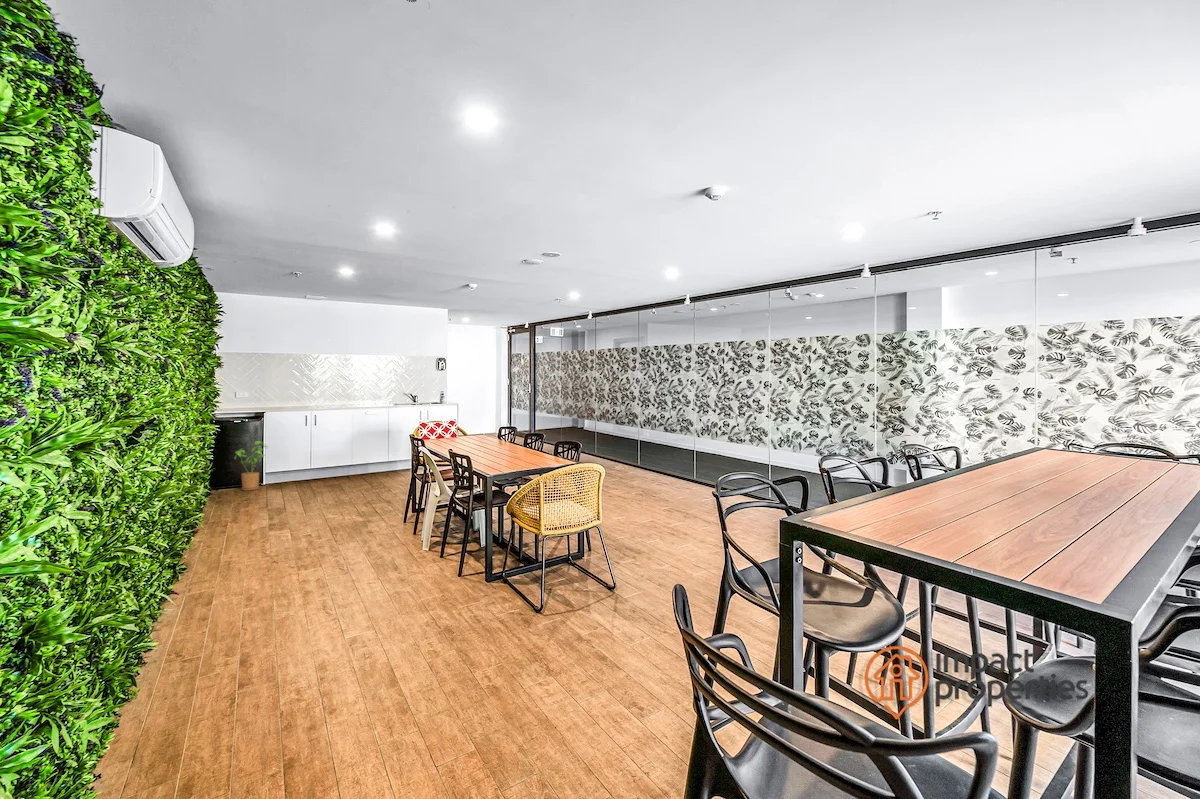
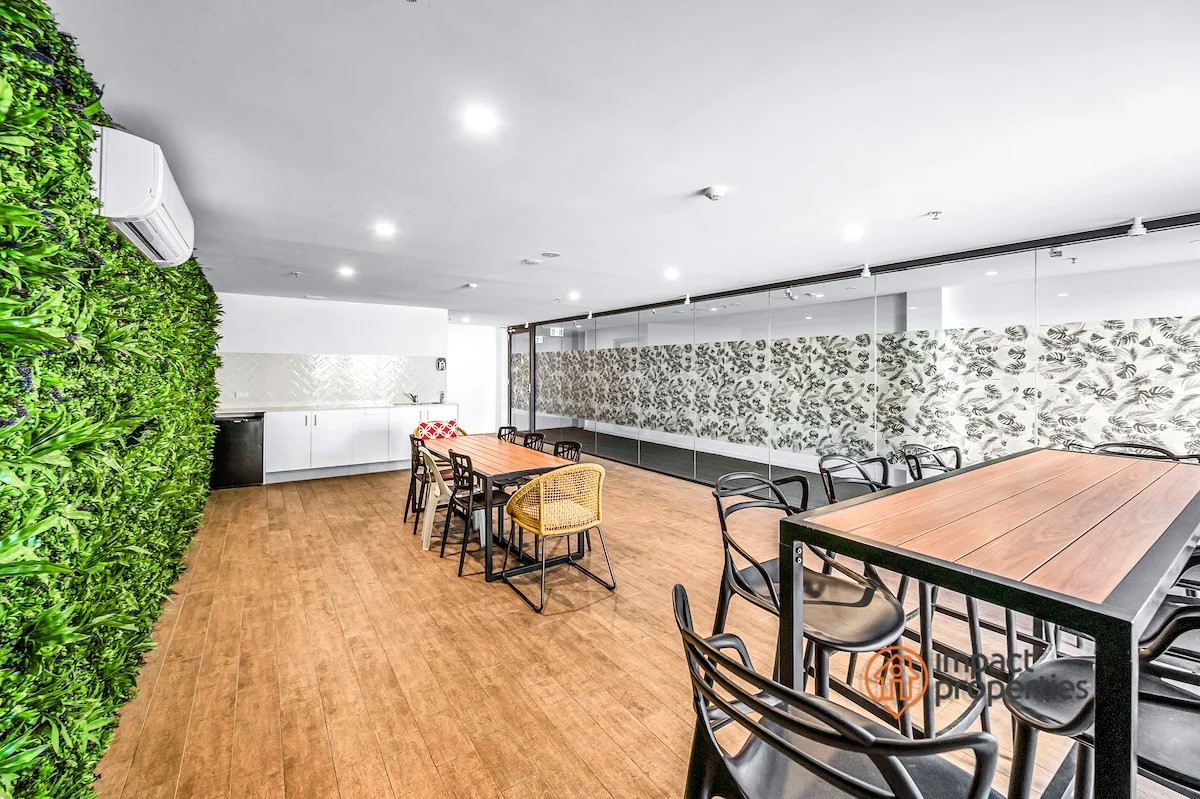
- house plant (252, 463)
